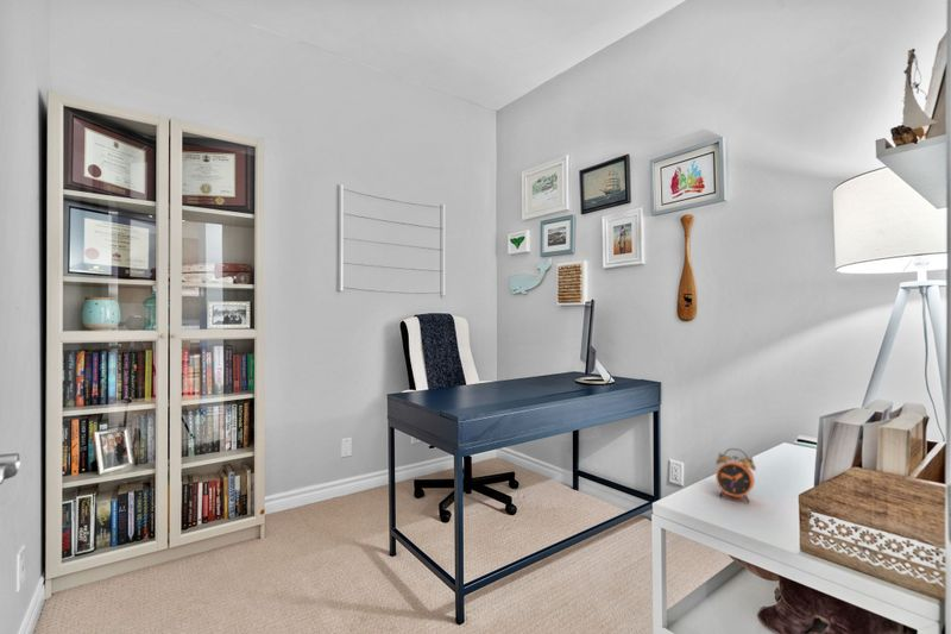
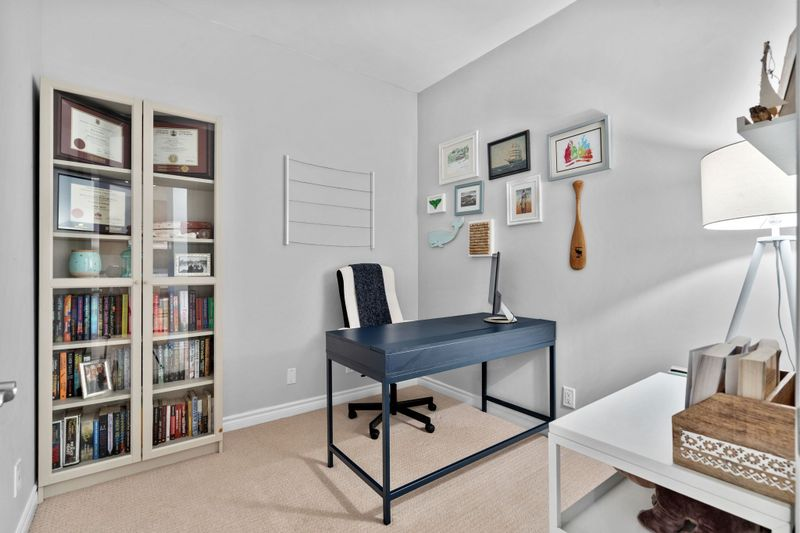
- alarm clock (735, 473)
